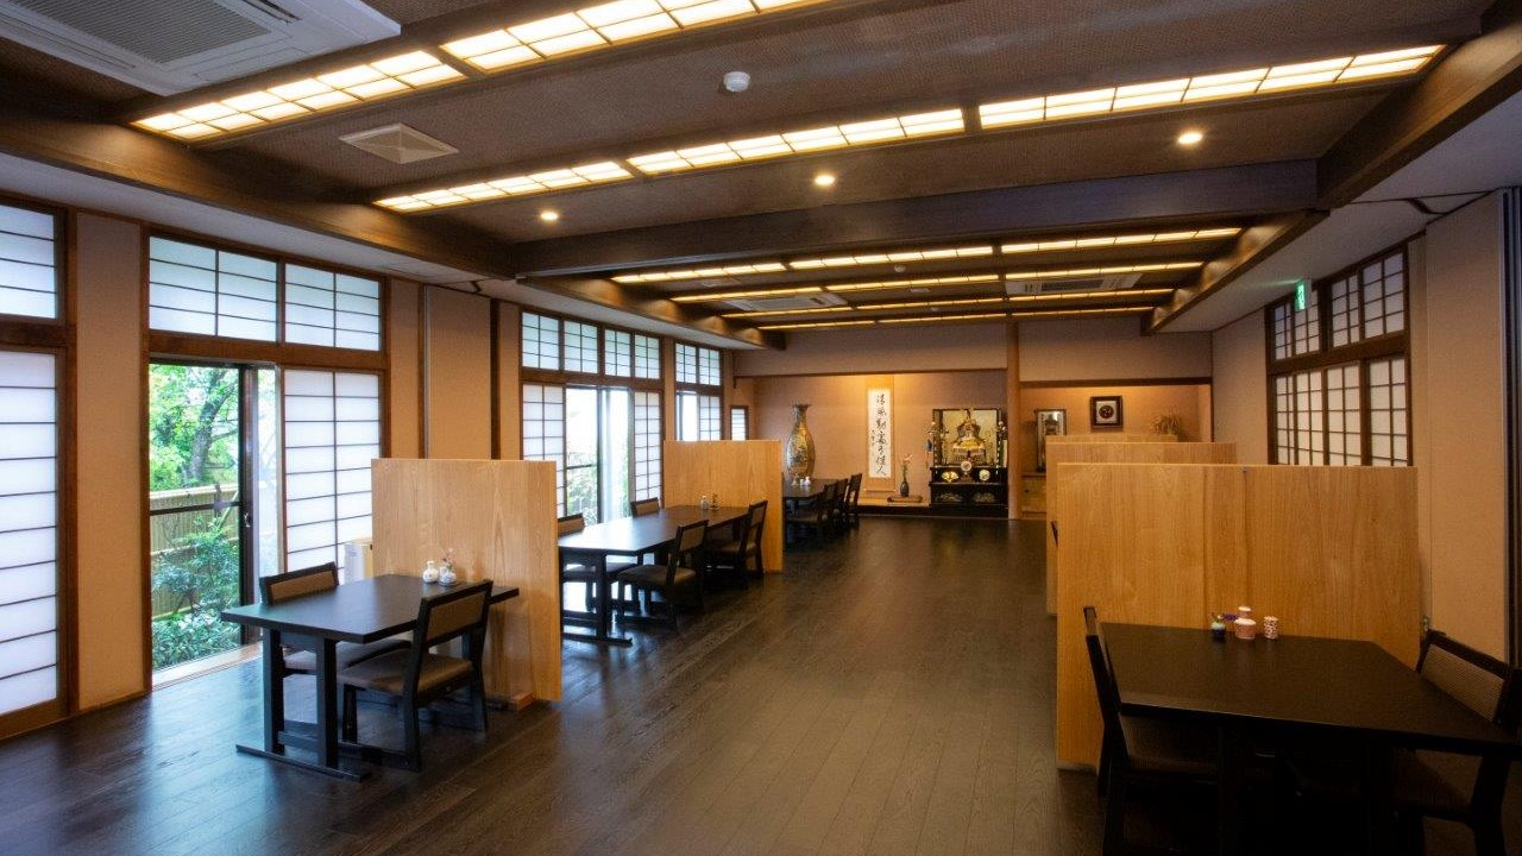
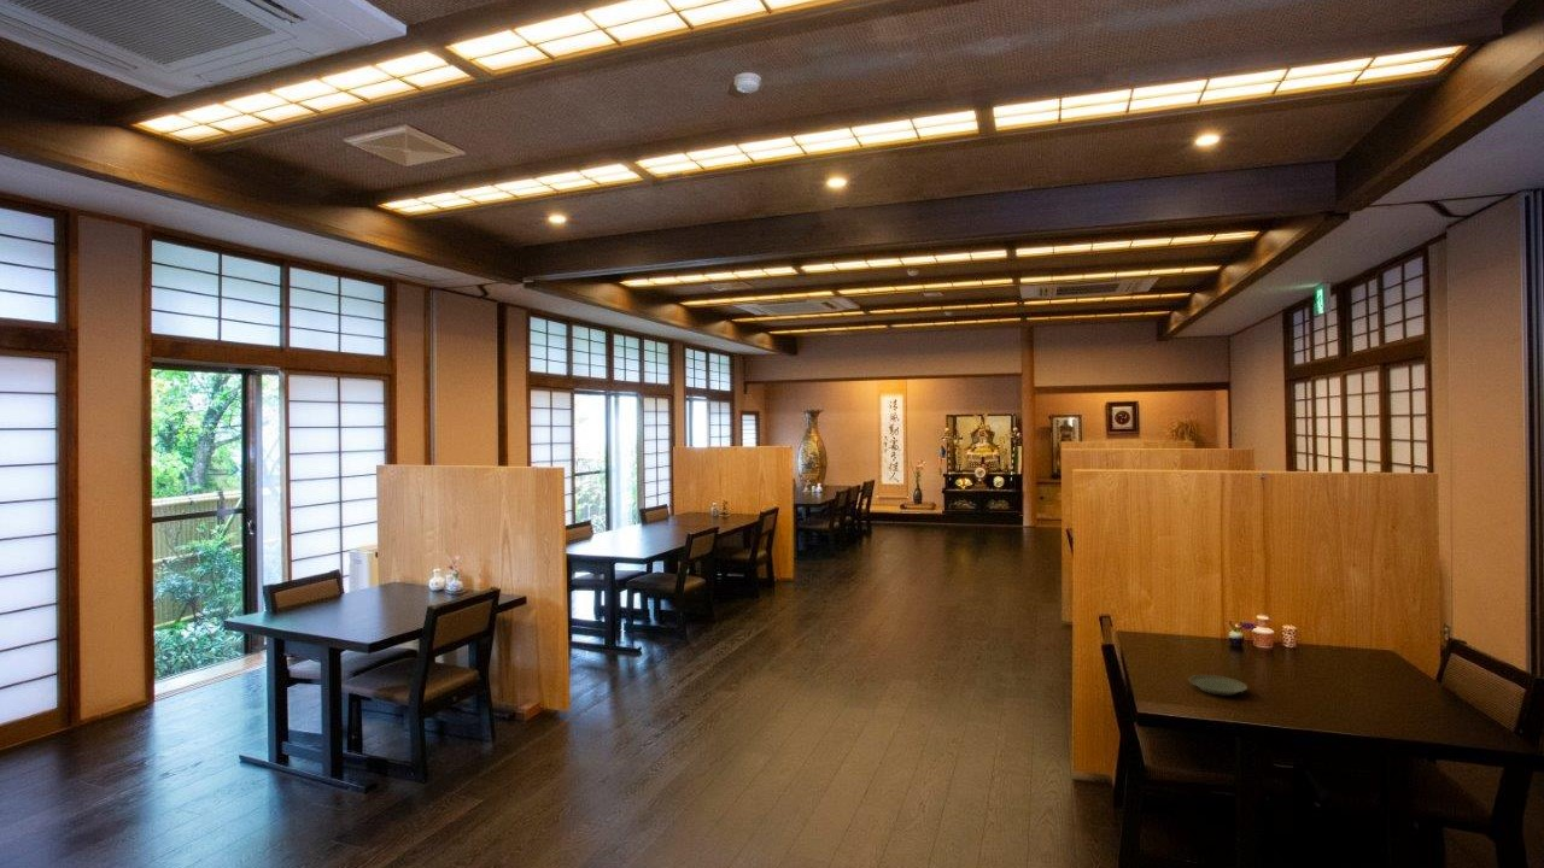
+ plate (1217, 686)
